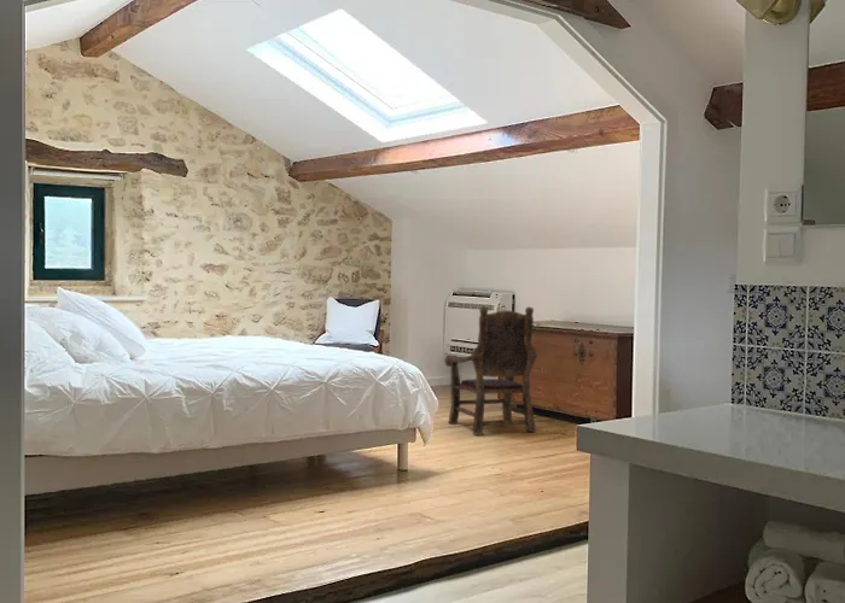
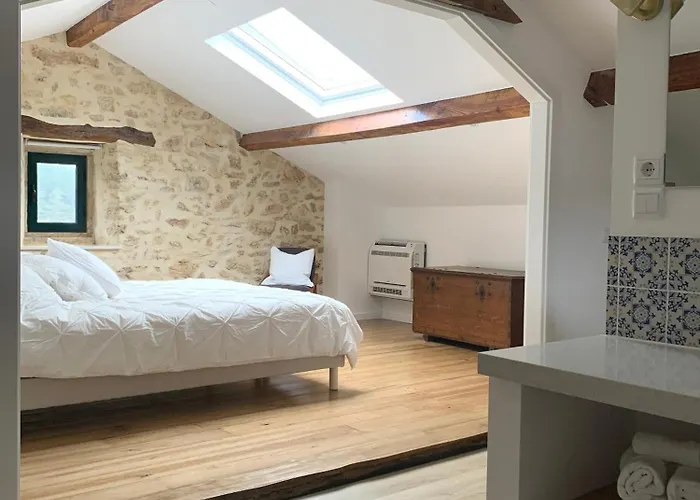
- armchair (493, 367)
